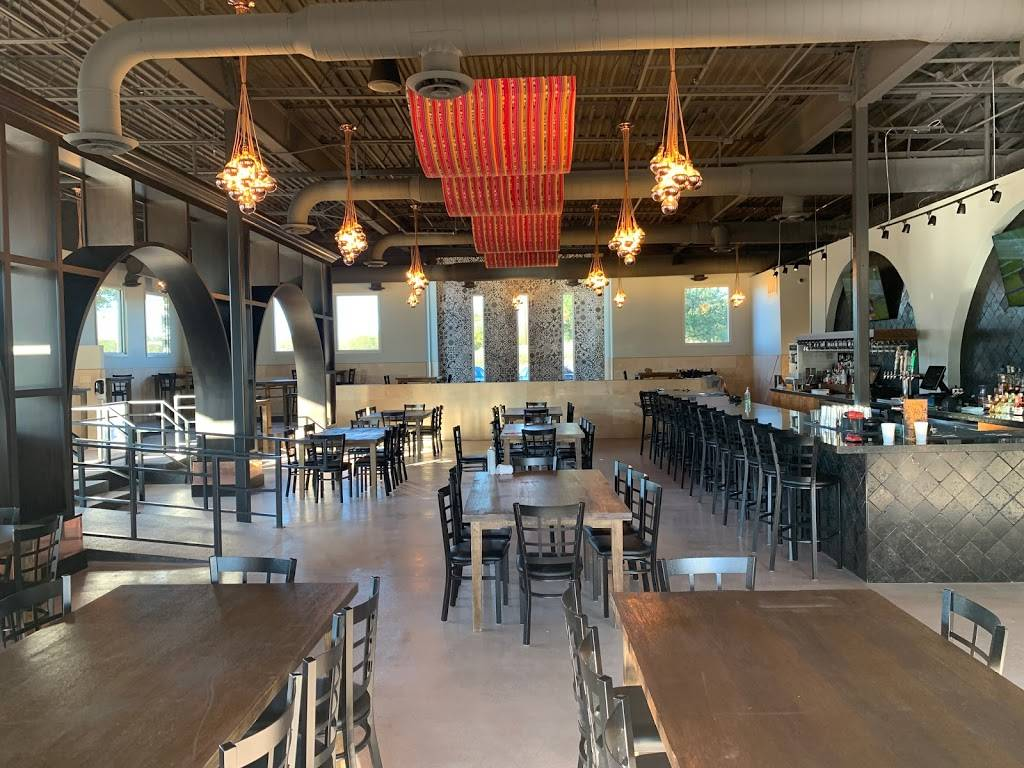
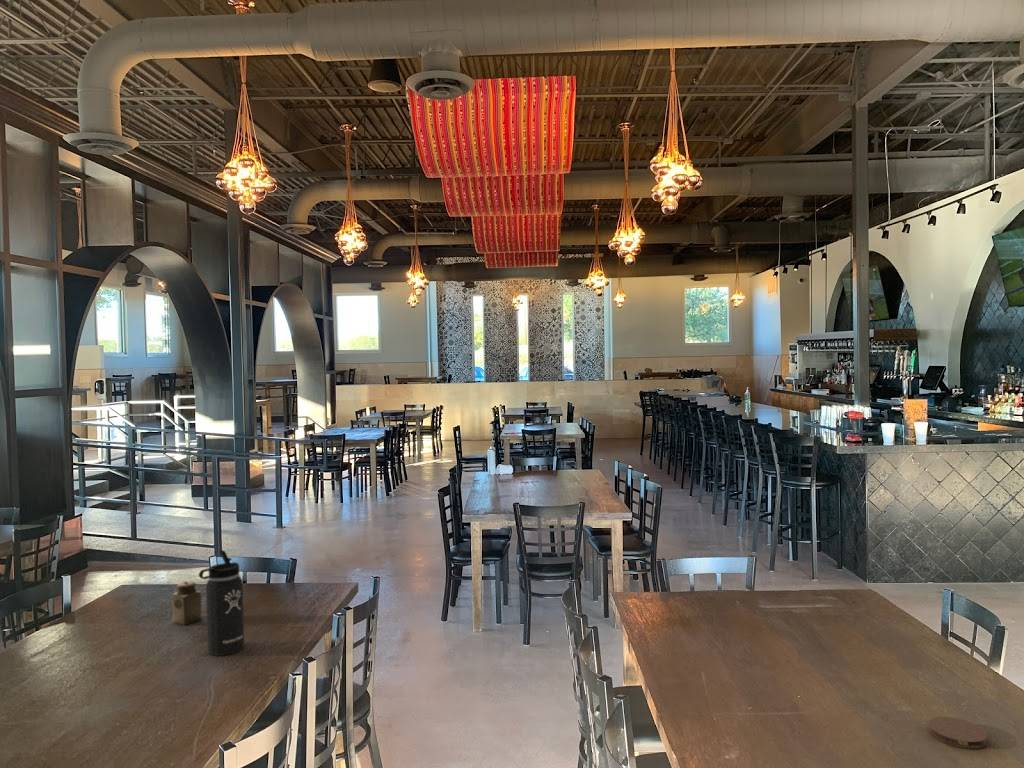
+ thermos bottle (221, 600)
+ coaster (957, 731)
+ salt shaker (186, 601)
